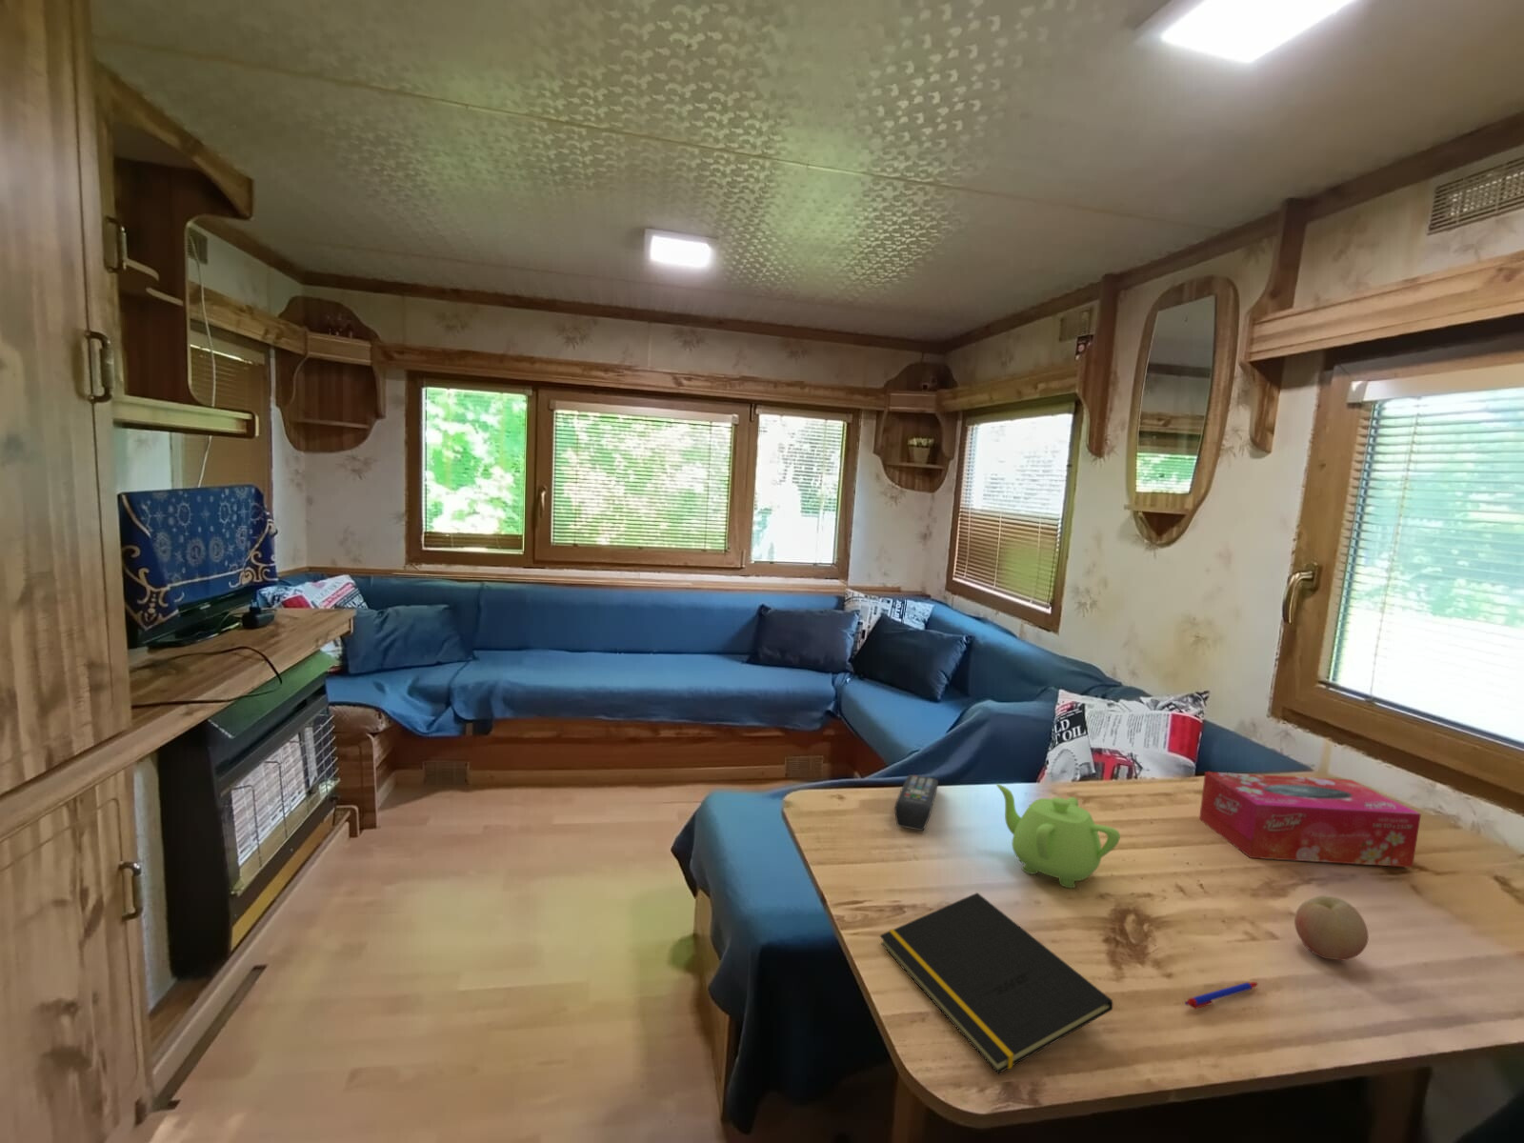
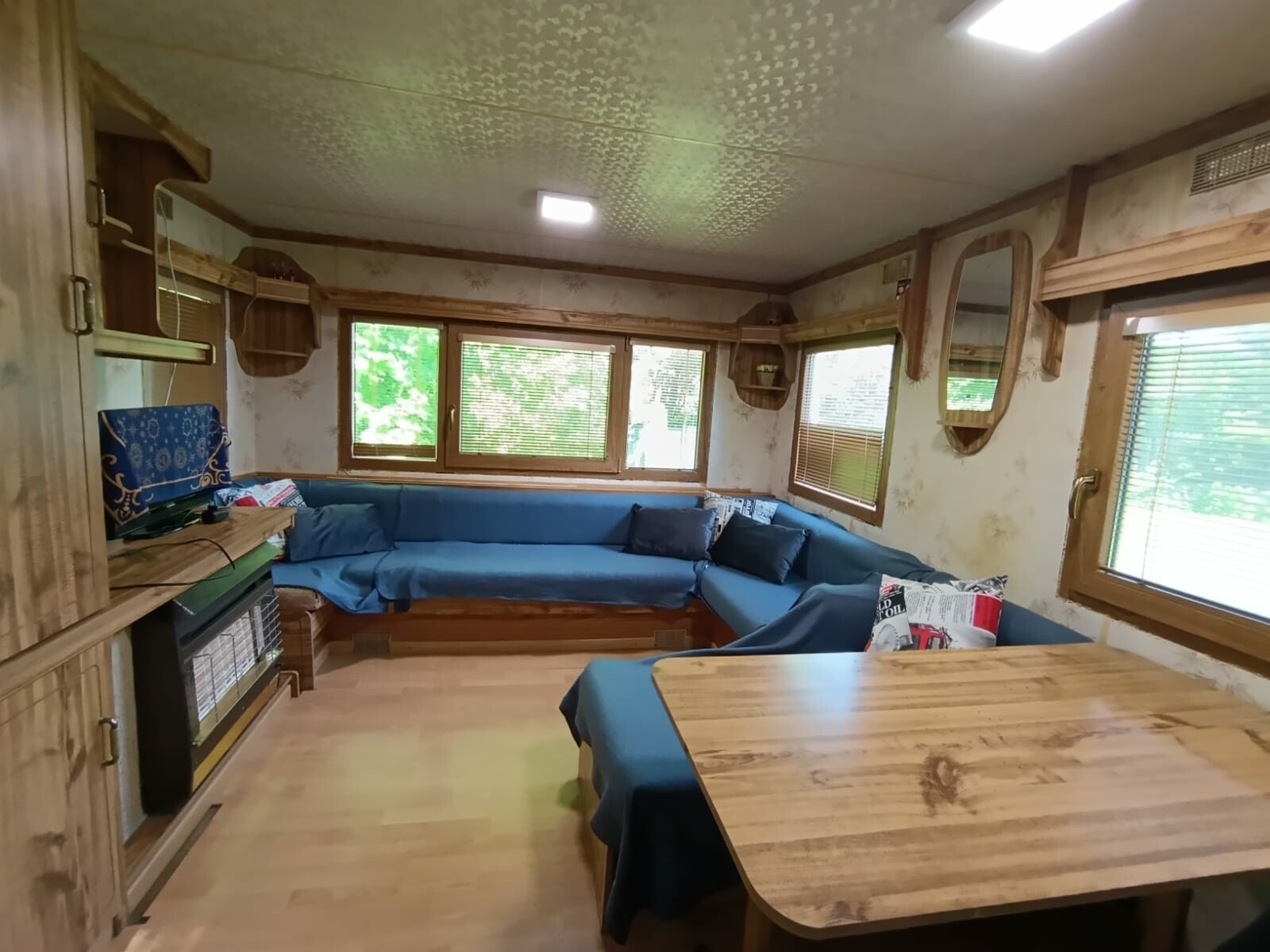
- tissue box (1303, 816)
- pen (1223, 993)
- teapot (1052, 833)
- fruit (1330, 928)
- notepad (986, 969)
- remote control (917, 797)
